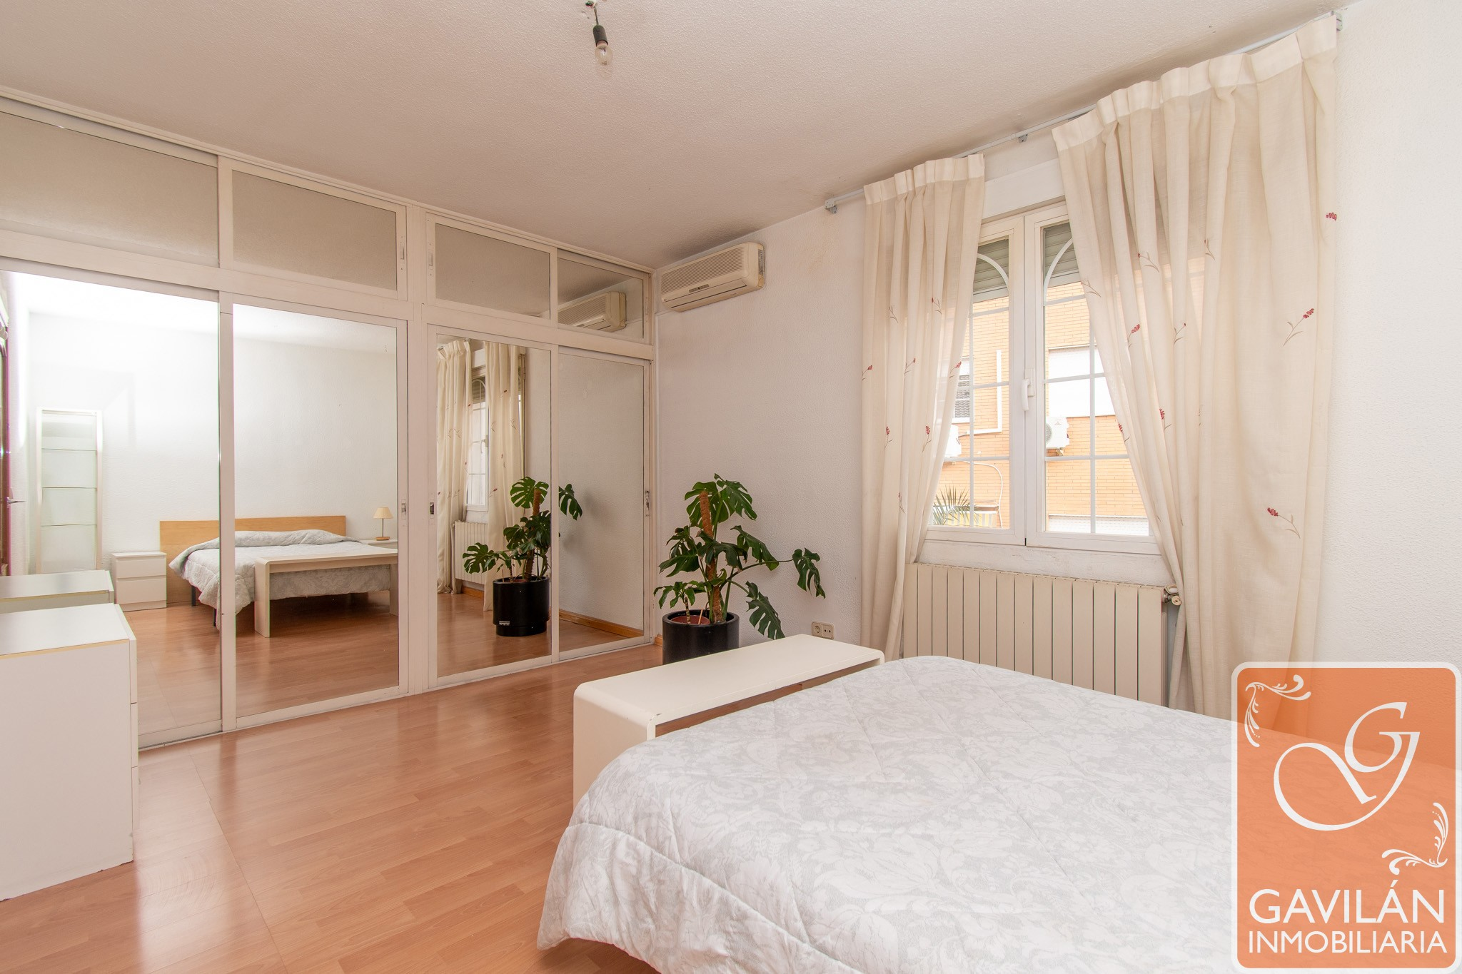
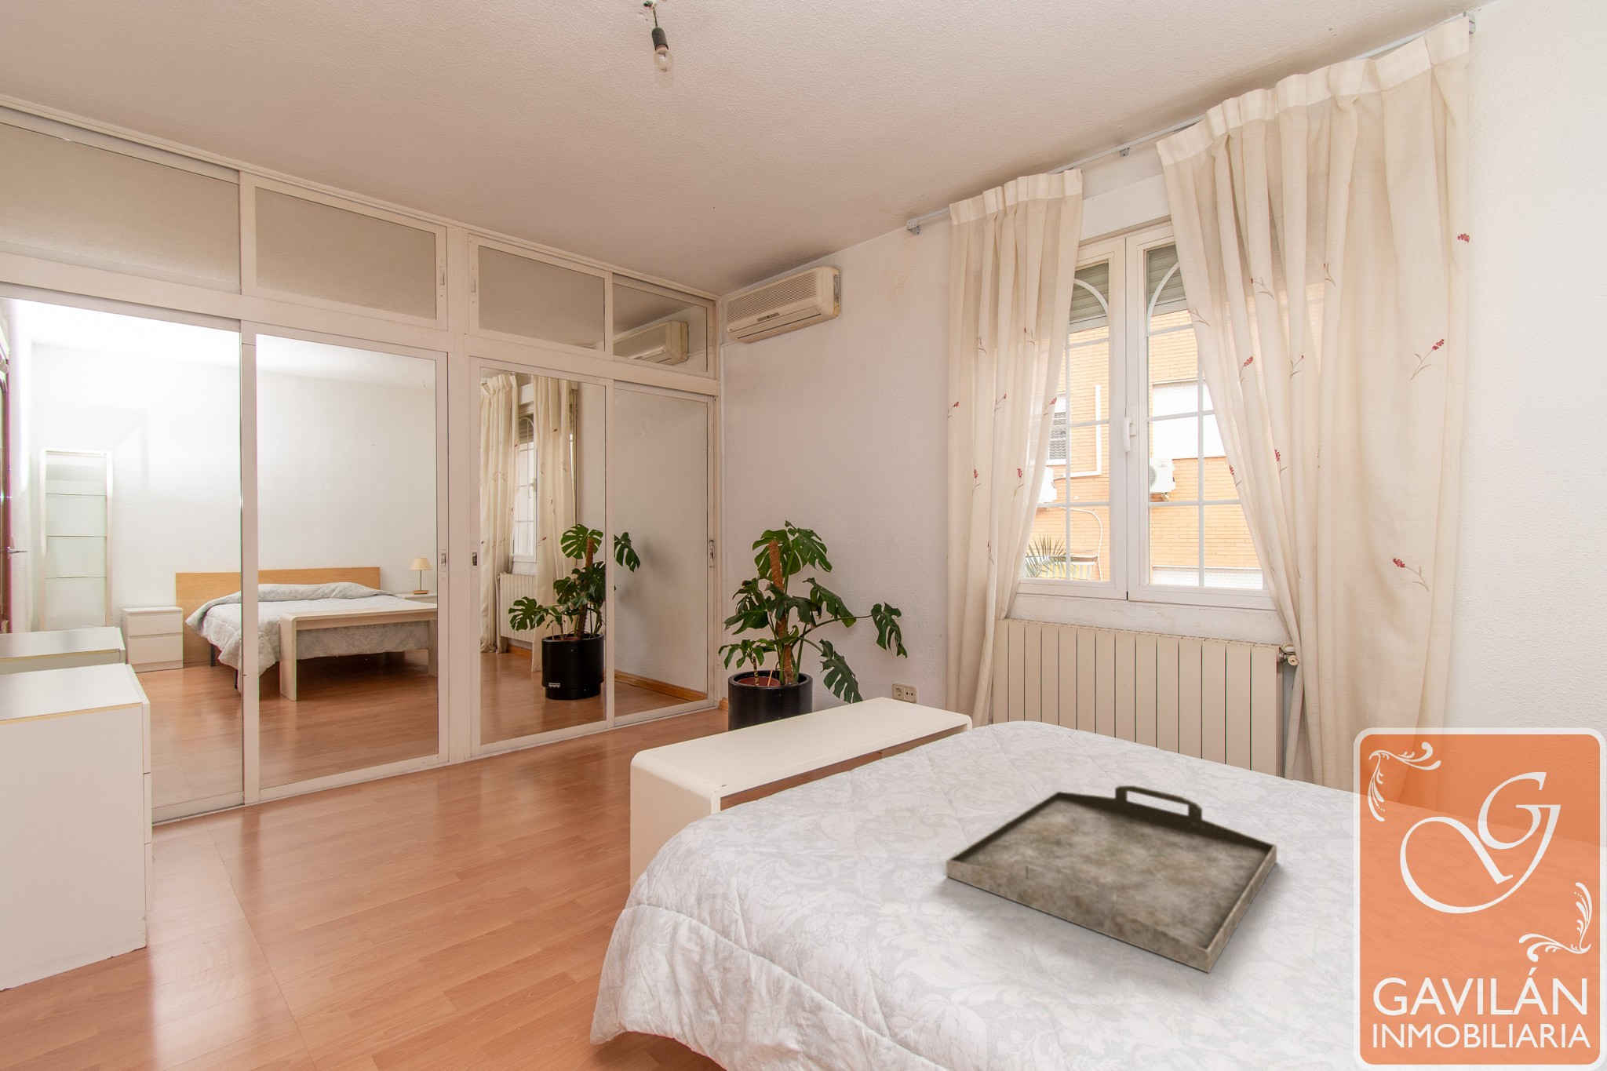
+ serving tray (1115, 846)
